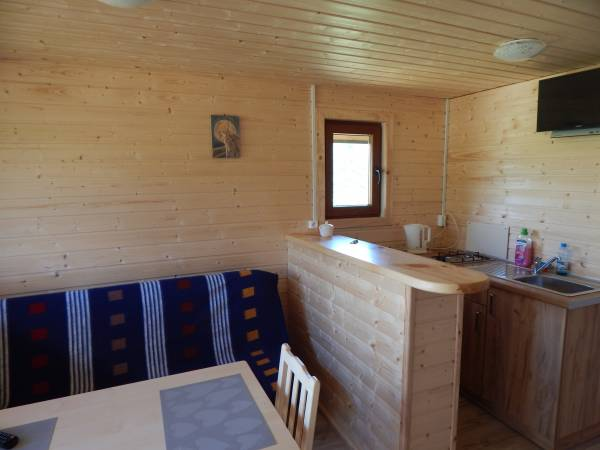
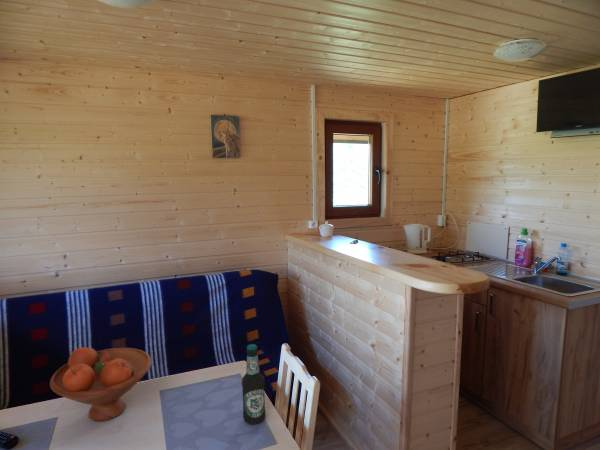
+ fruit bowl (104, 381)
+ bottle (253, 382)
